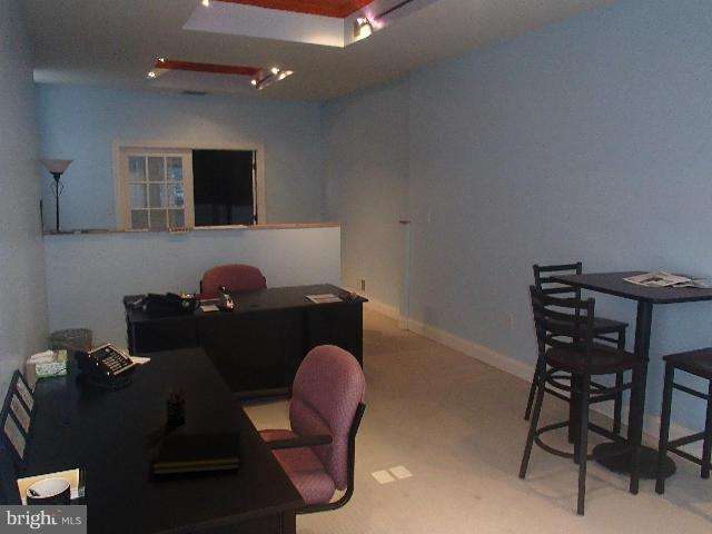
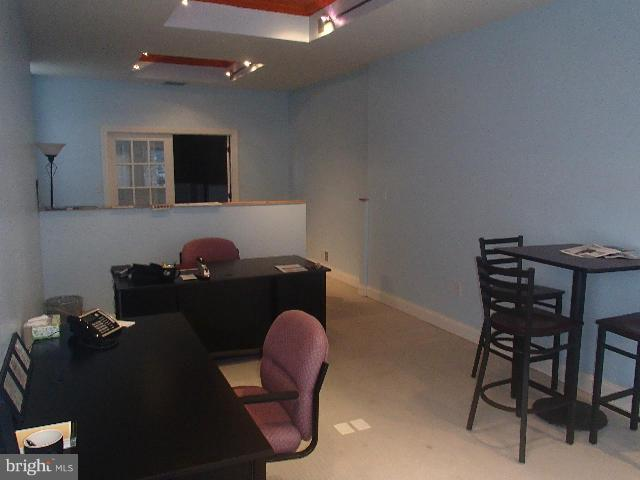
- notepad (199, 451)
- pen holder (178, 403)
